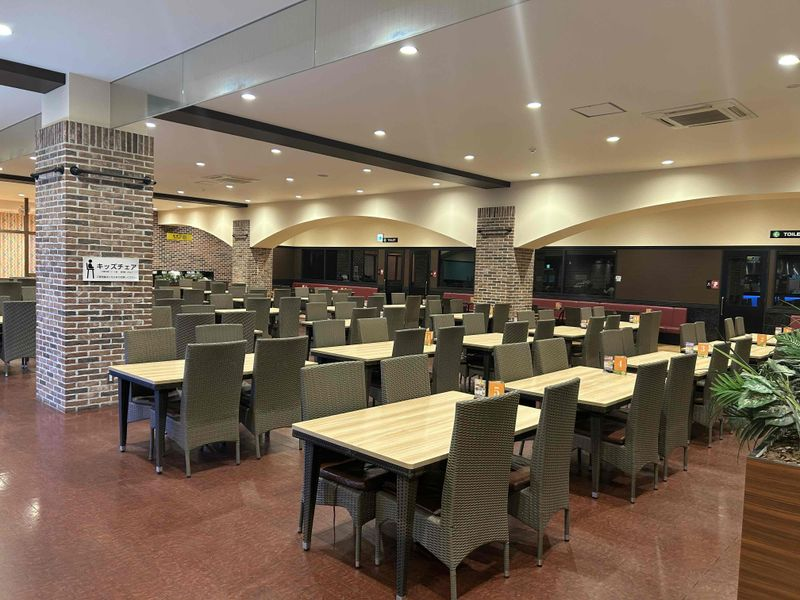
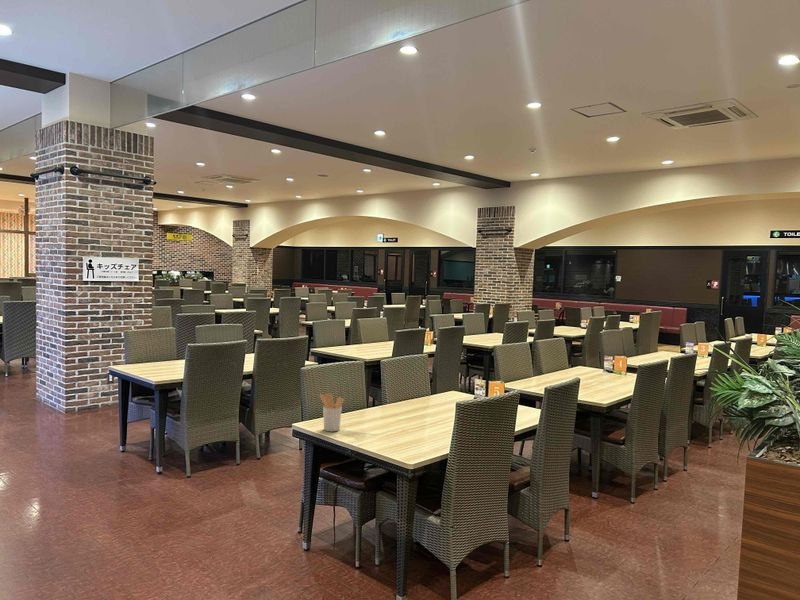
+ utensil holder (330, 411)
